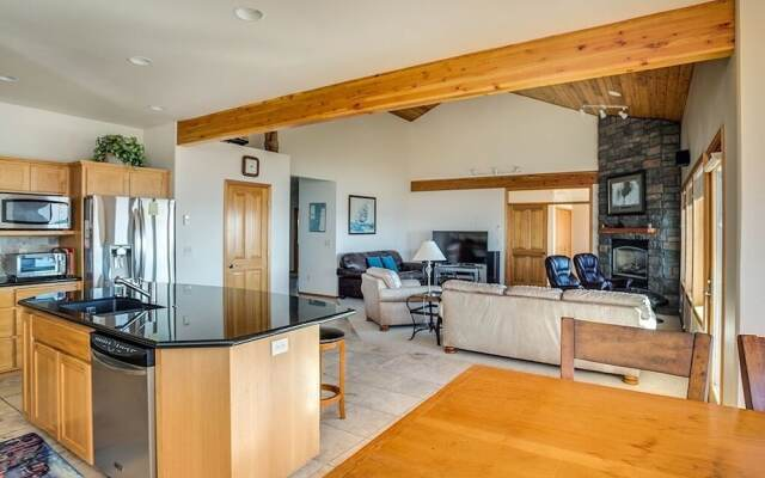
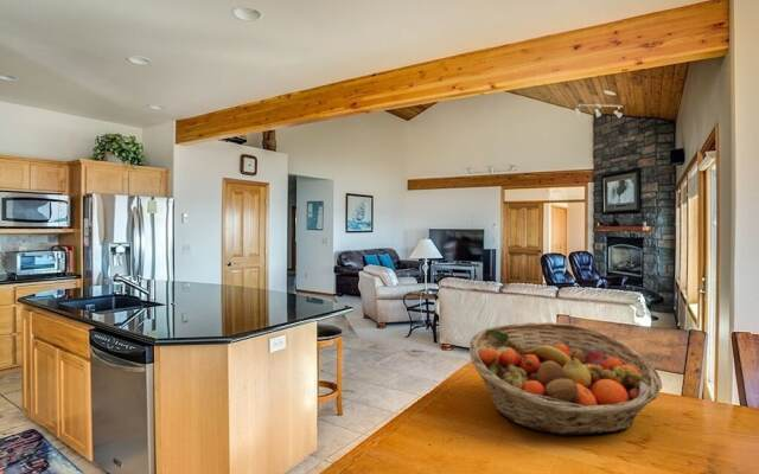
+ fruit basket (559, 372)
